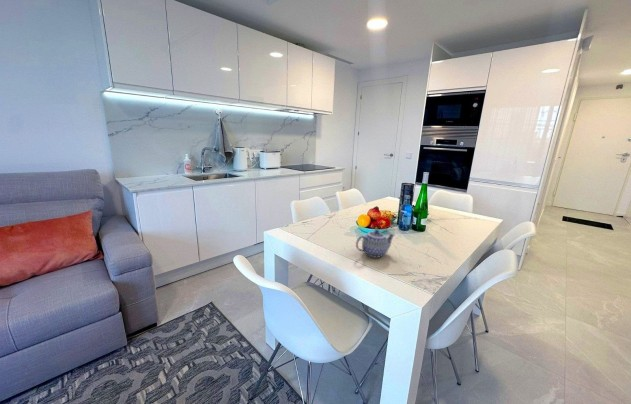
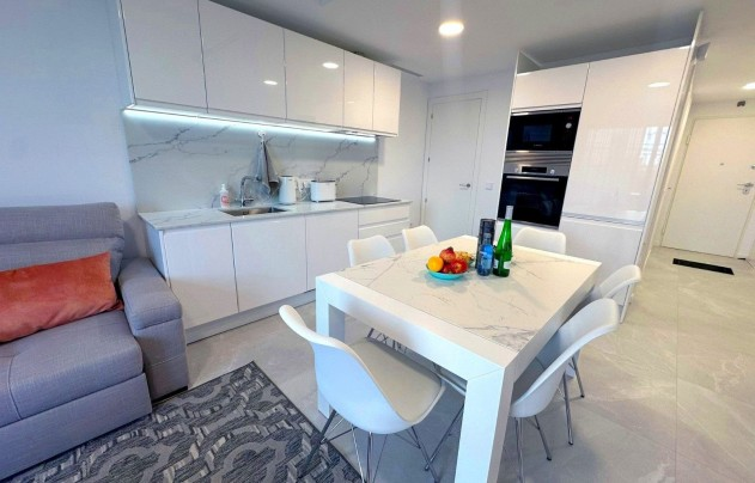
- teapot (375, 242)
